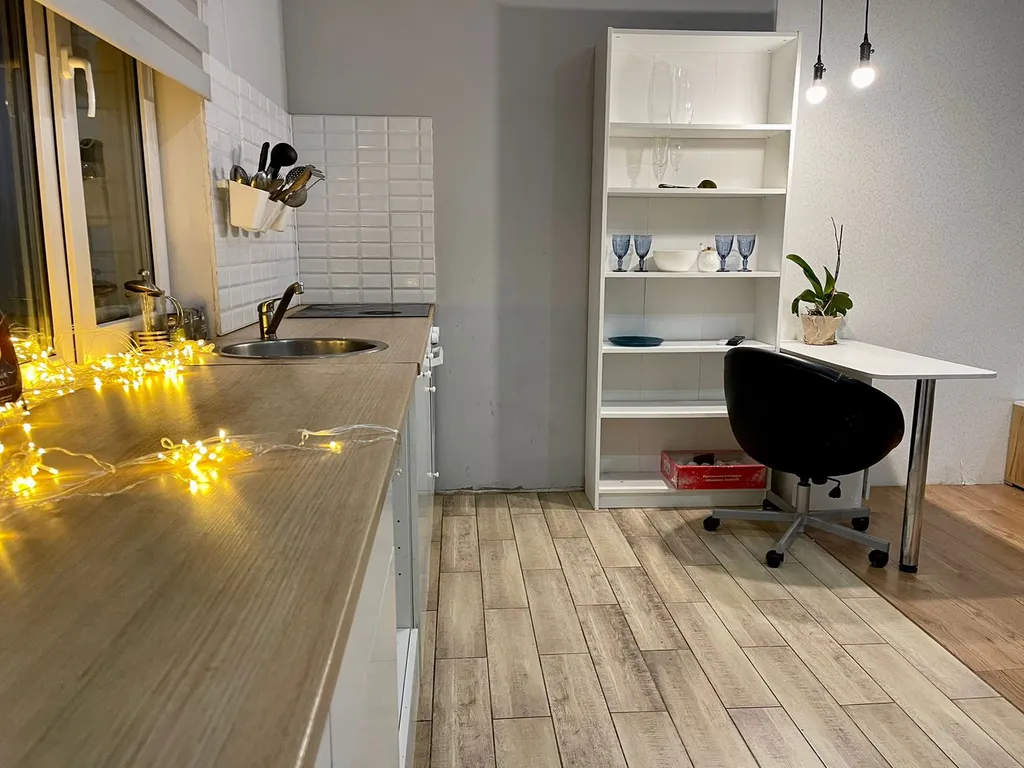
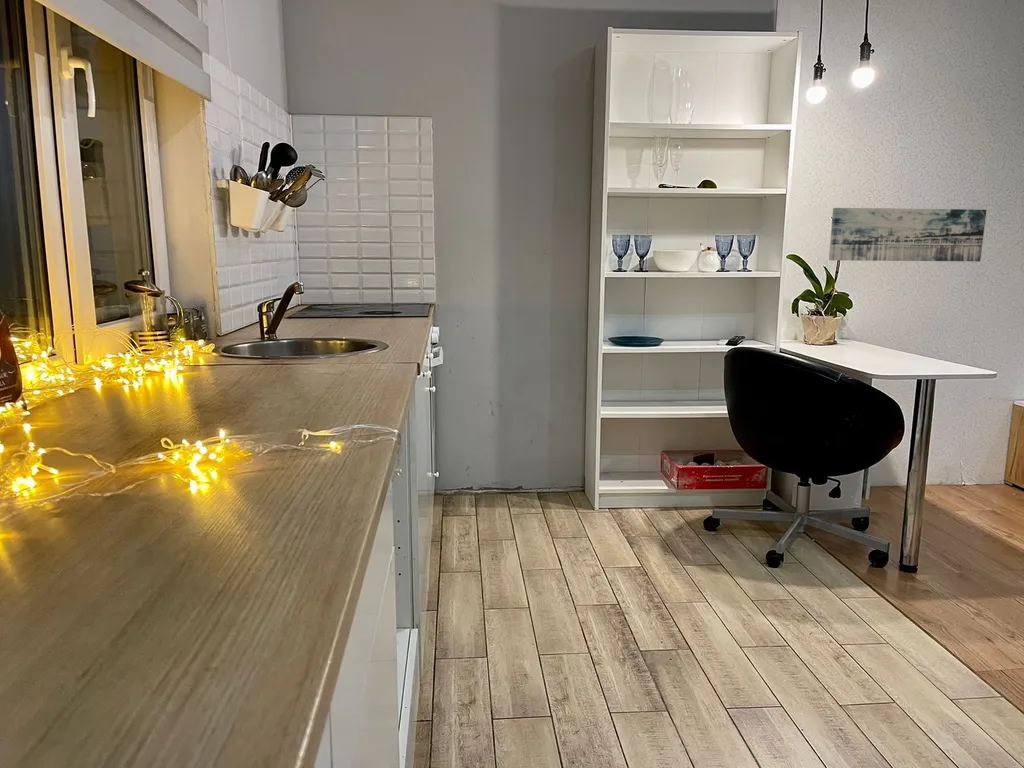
+ wall art (907, 235)
